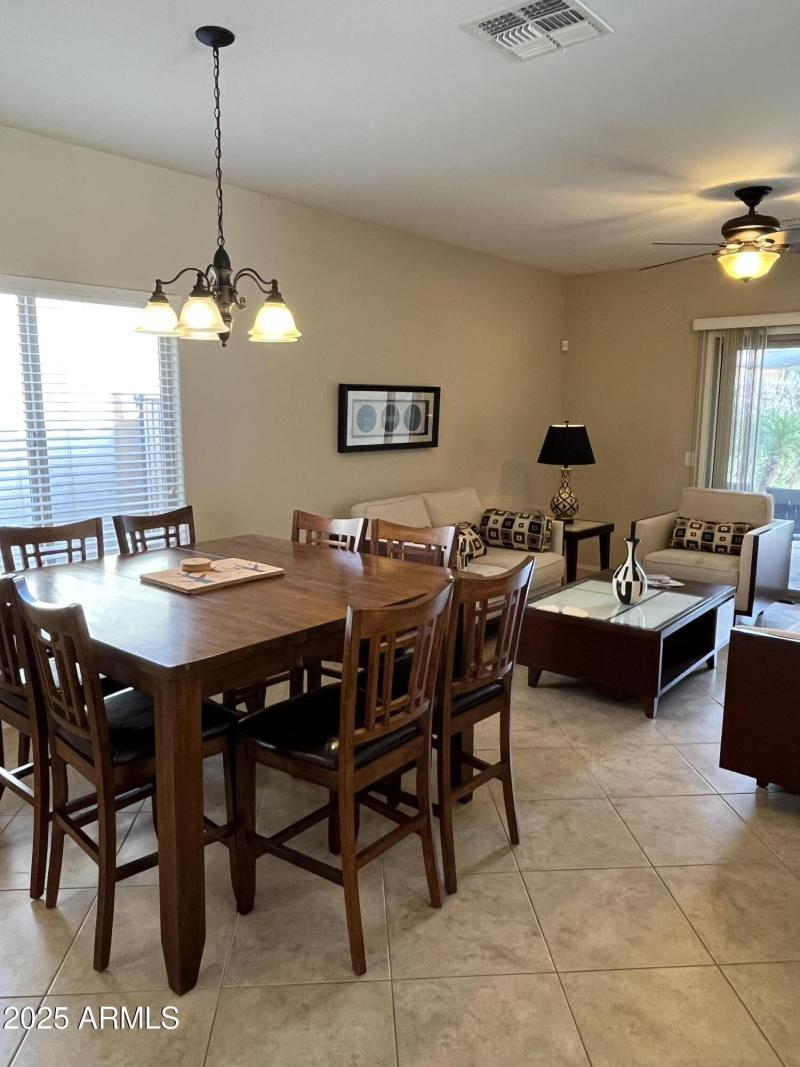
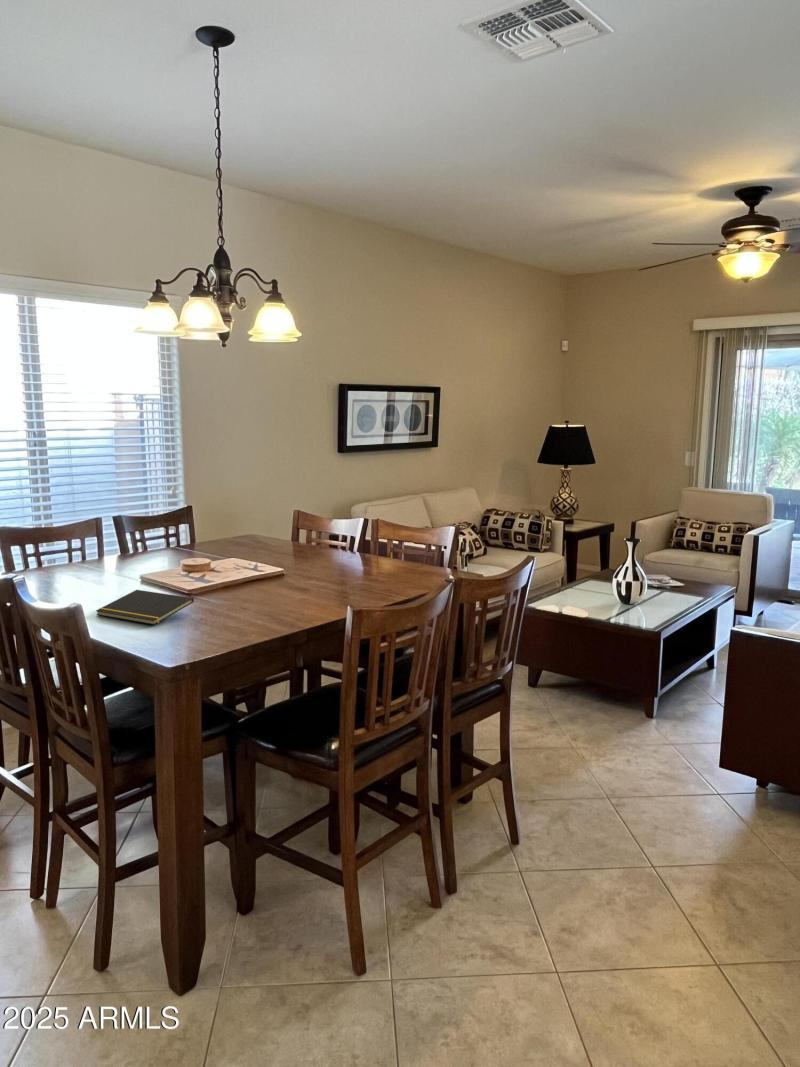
+ notepad (145, 606)
